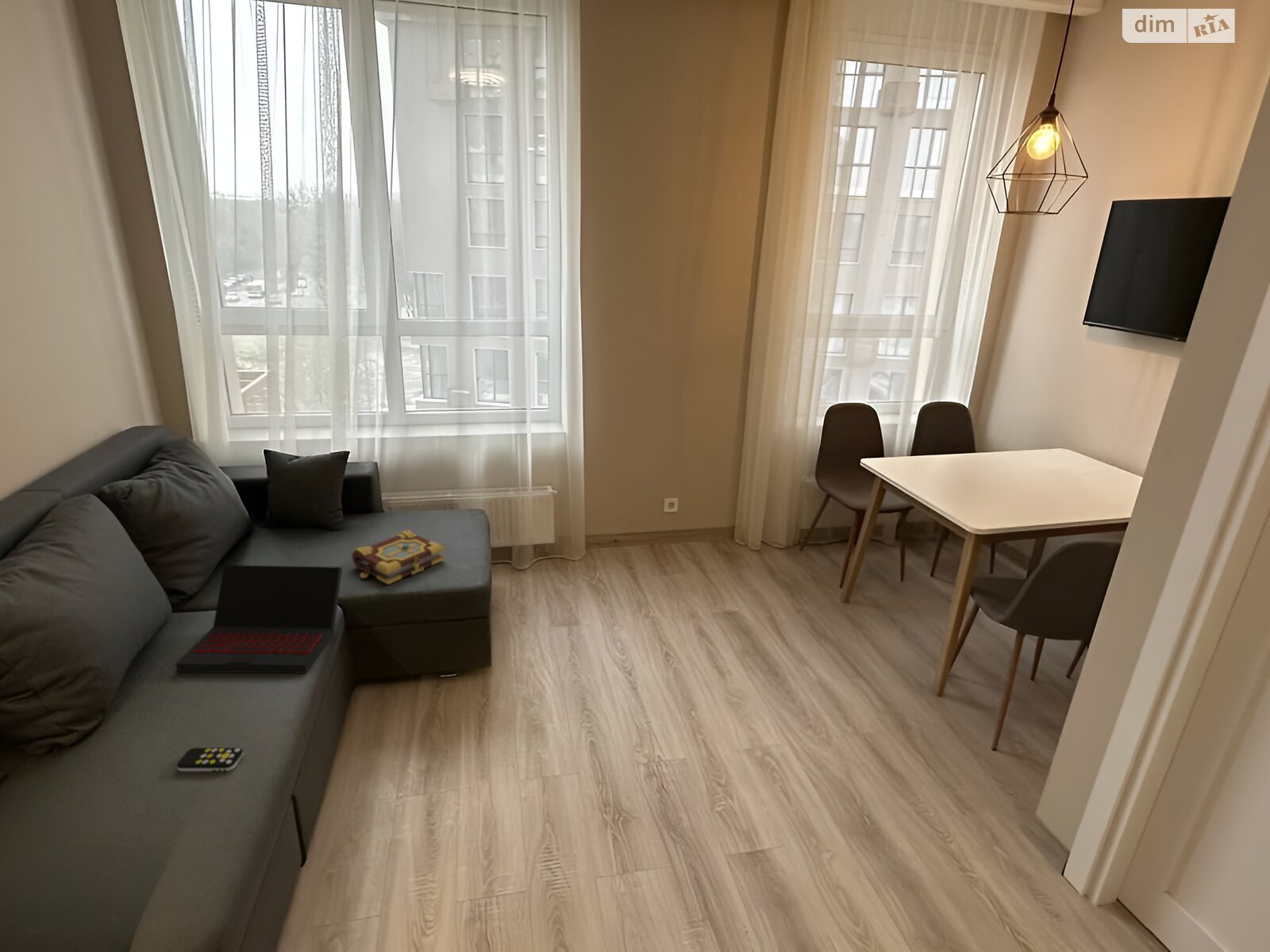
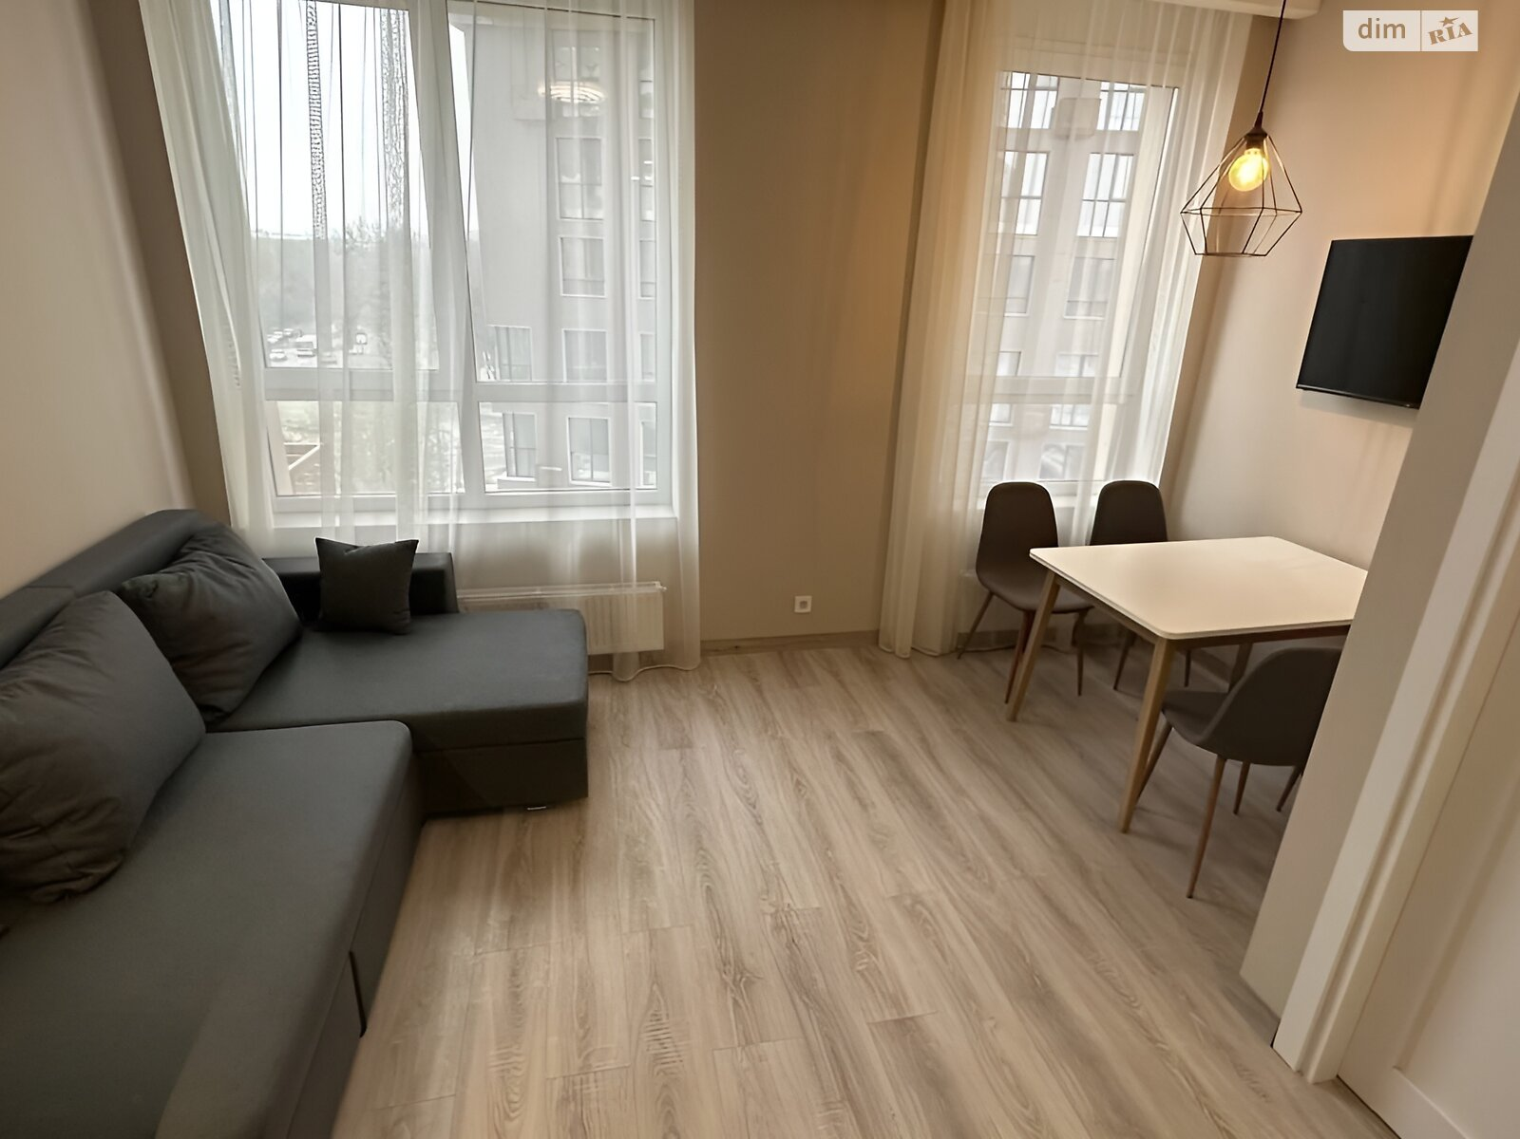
- laptop (264, 614)
- book (395, 556)
- remote control (210, 758)
